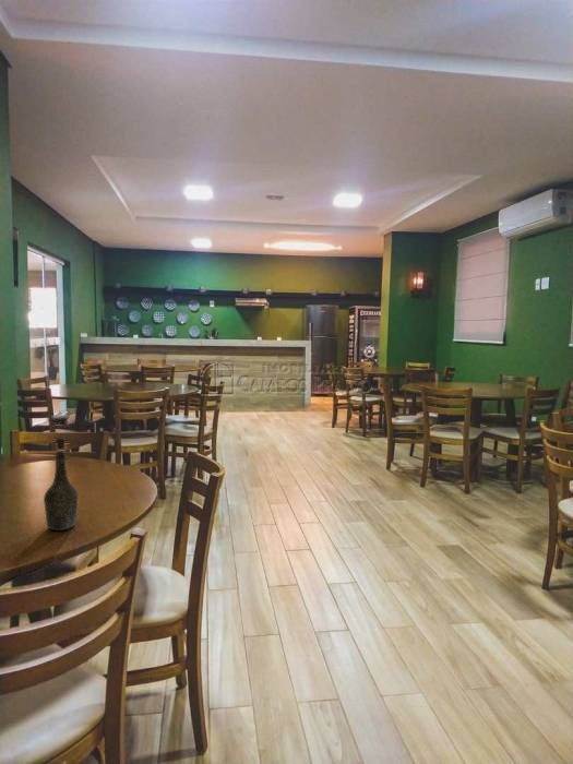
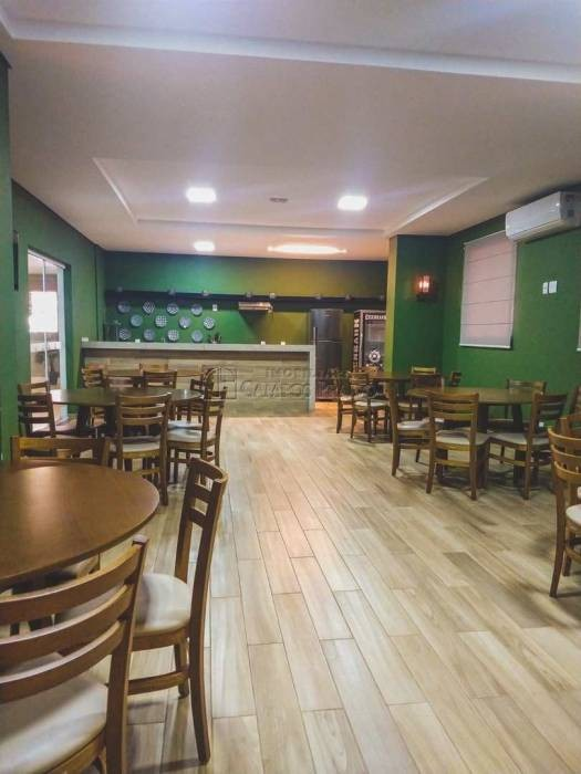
- bottle (60, 471)
